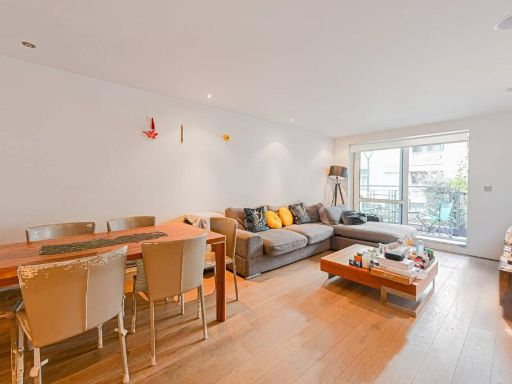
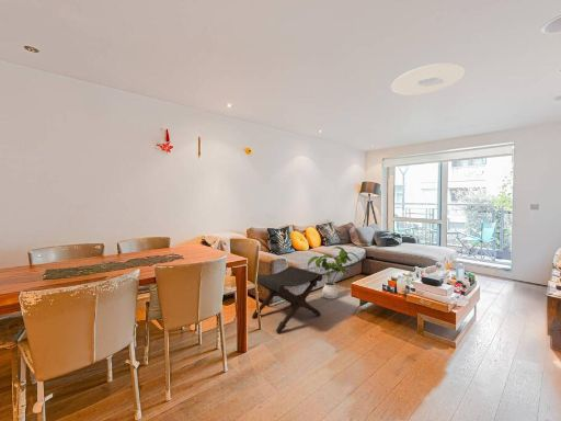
+ house plant (336, 272)
+ ceiling light (425, 78)
+ footstool (286, 295)
